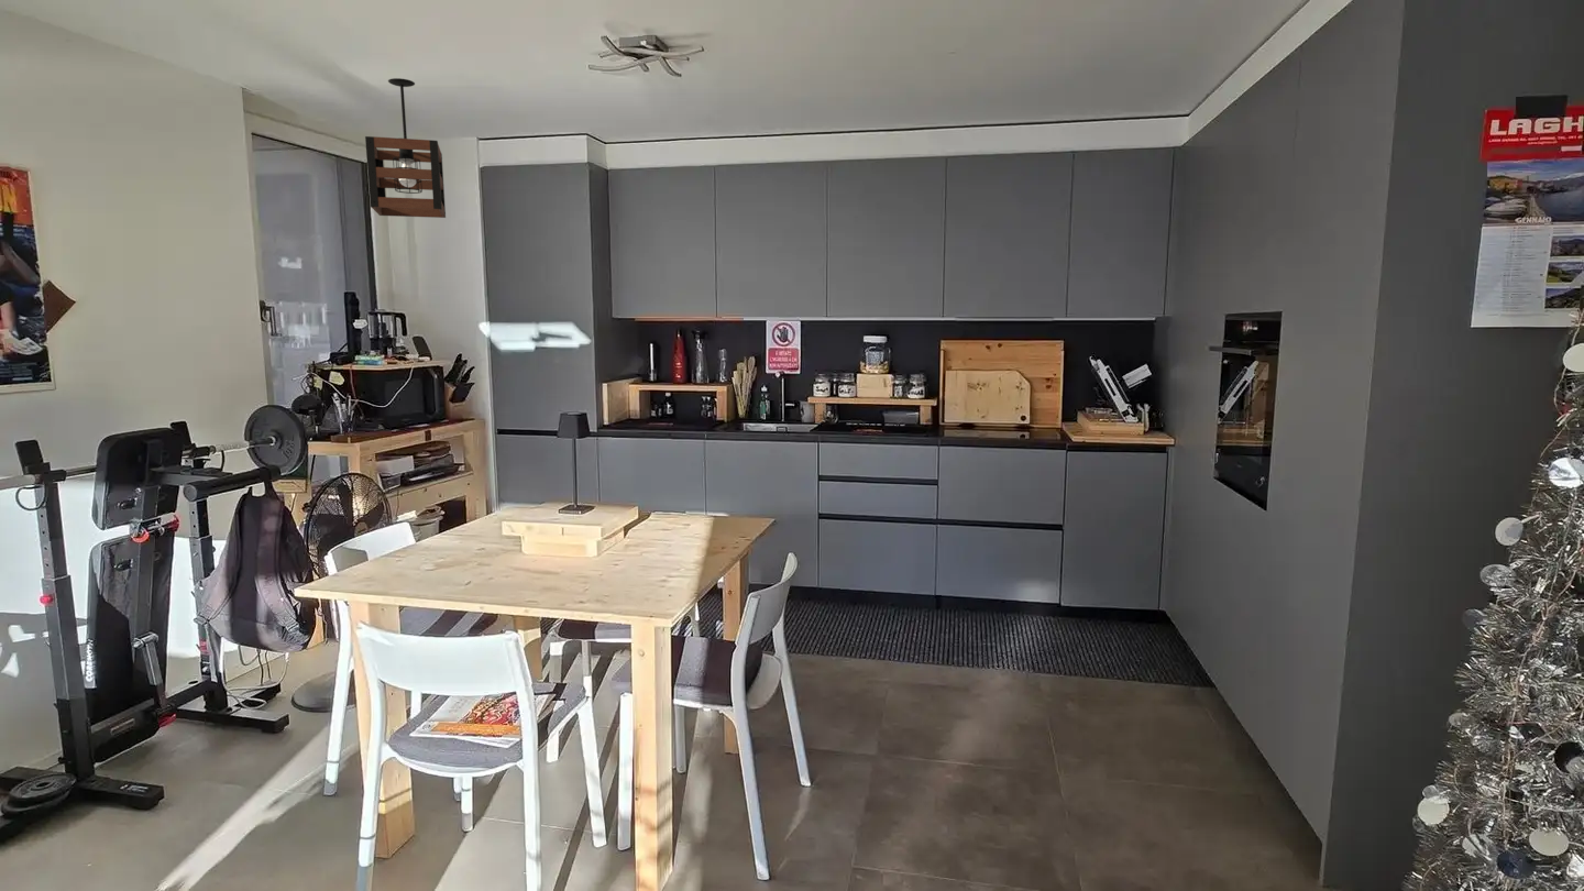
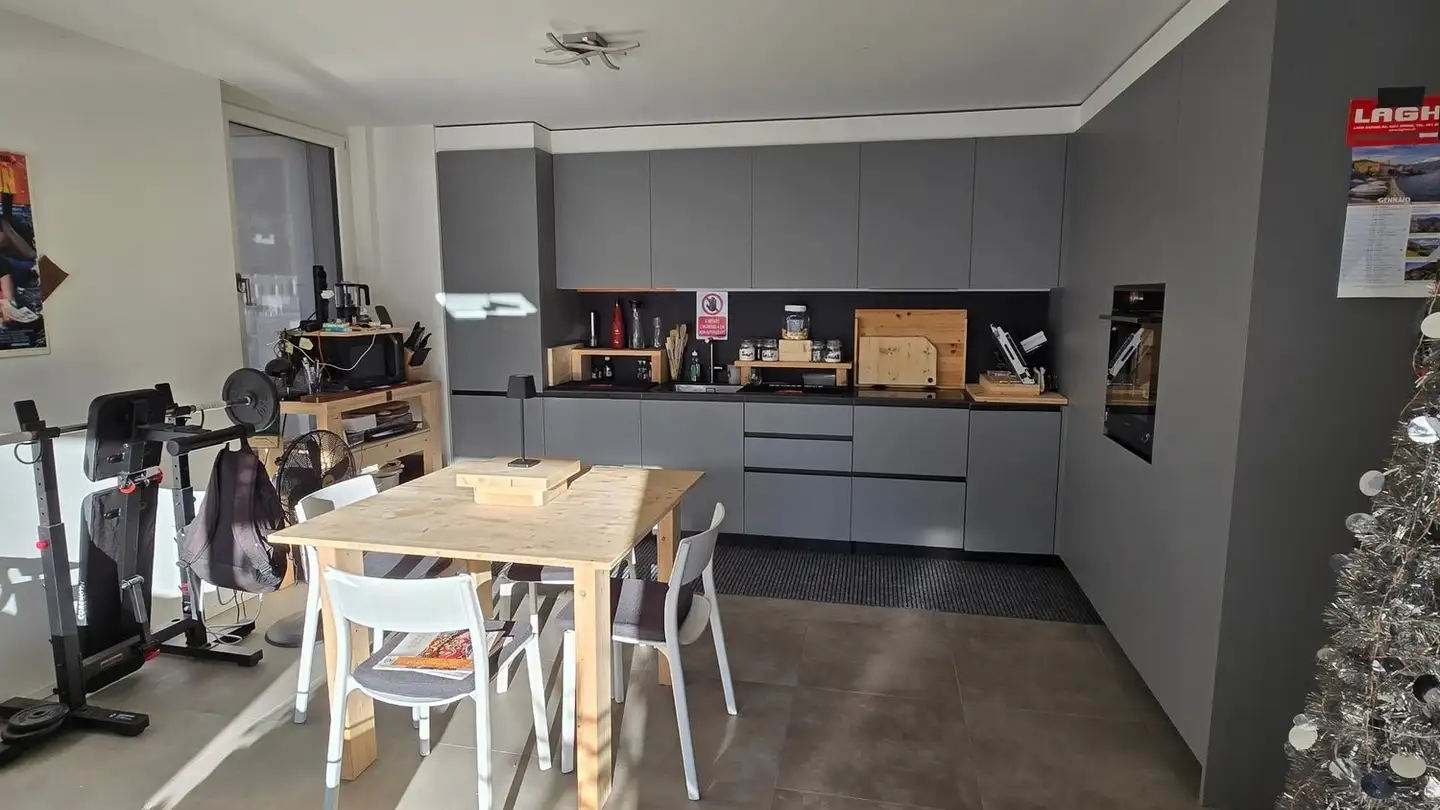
- pendant light (406, 147)
